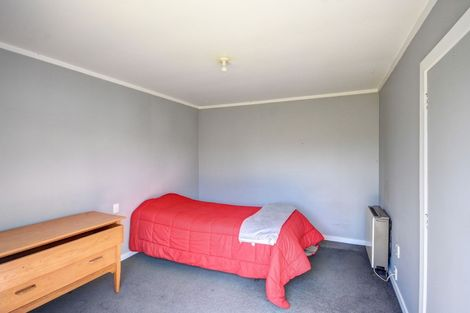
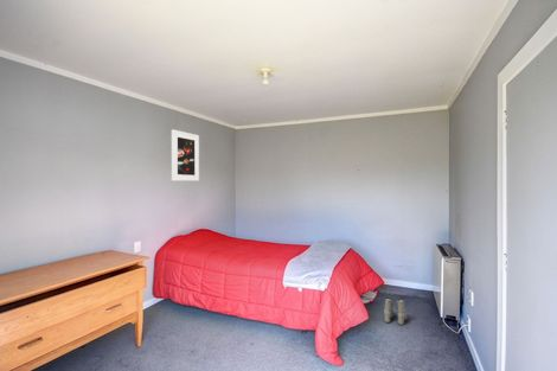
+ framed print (186, 156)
+ boots (396, 308)
